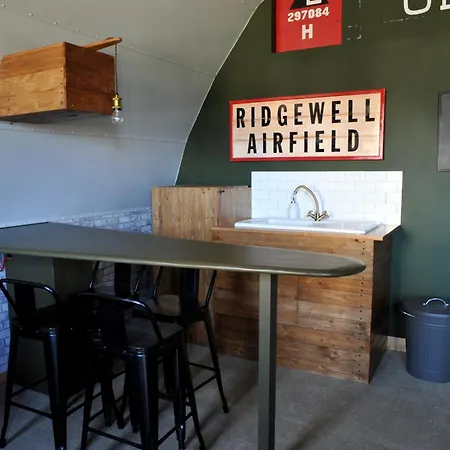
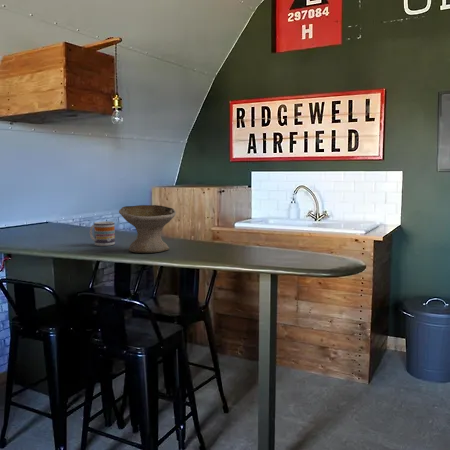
+ mug (103, 233)
+ bowl (148, 228)
